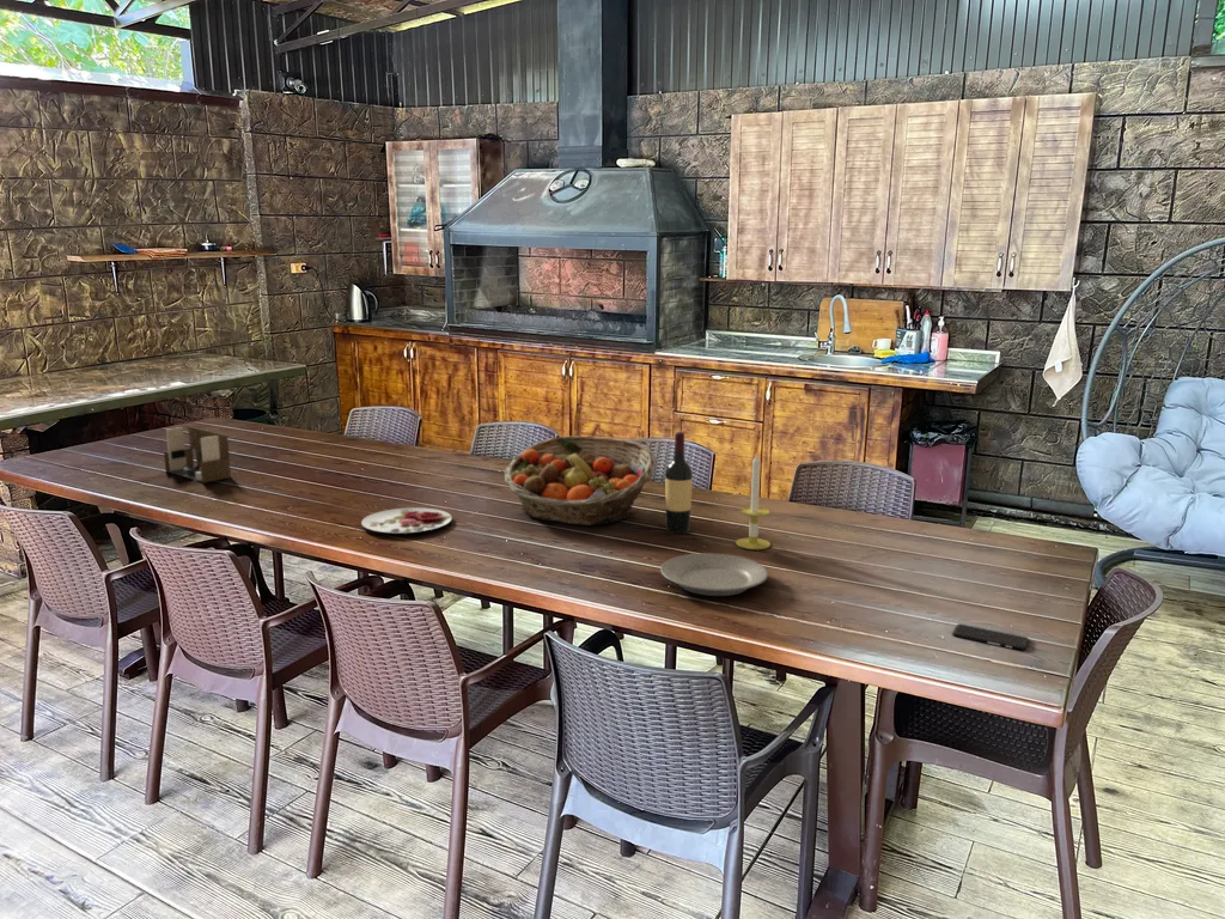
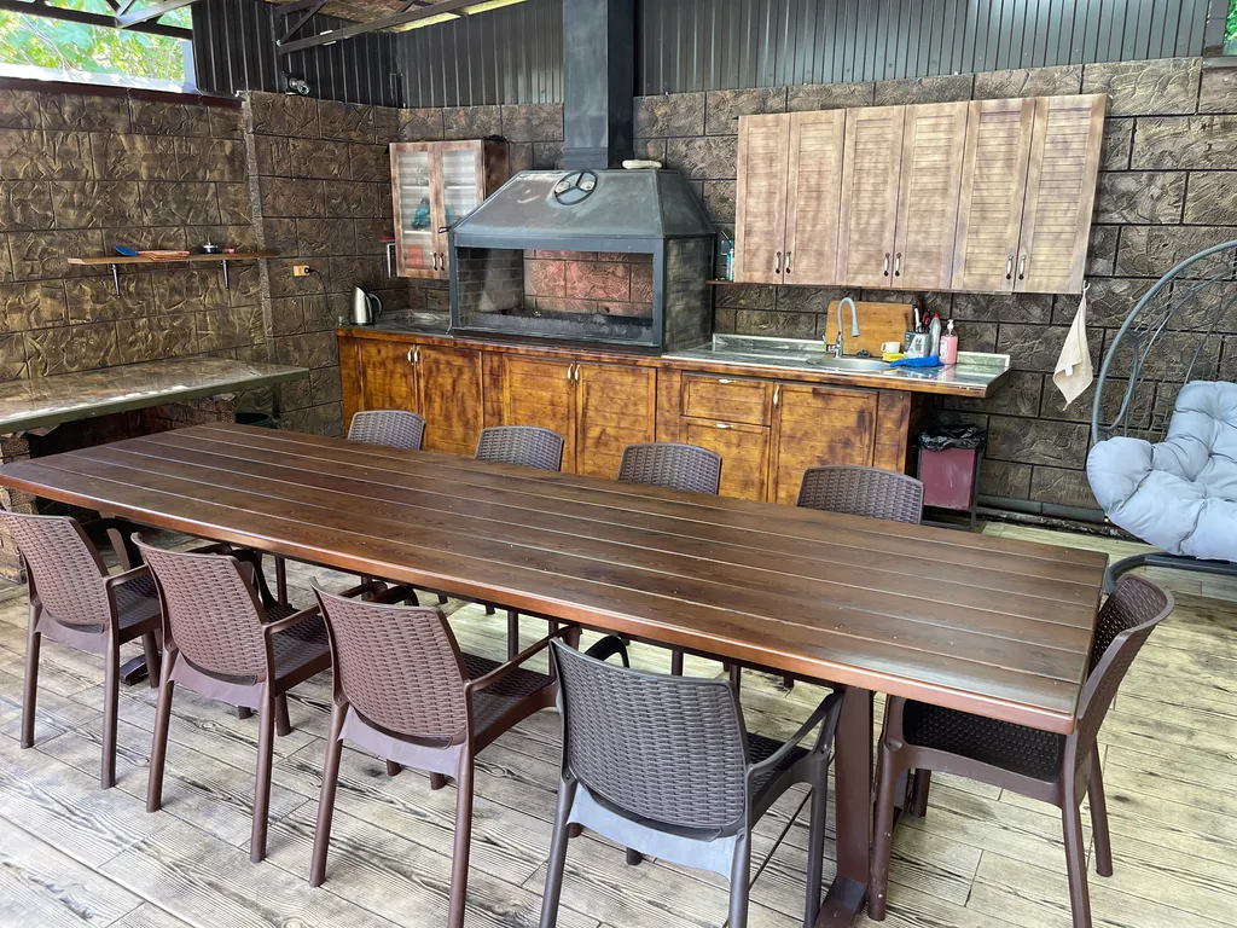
- fruit basket (579, 479)
- candle (755, 498)
- plate (713, 576)
- wine bottle (678, 482)
- smartphone (989, 637)
- plate (407, 518)
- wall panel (196, 452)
